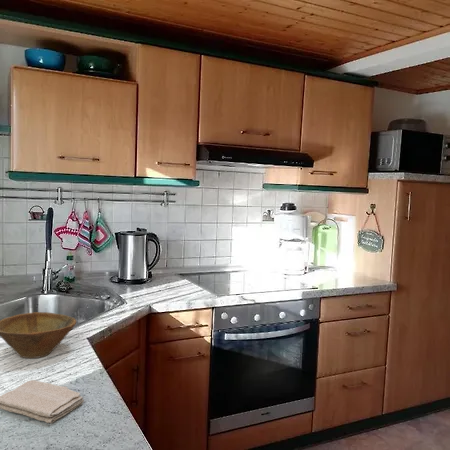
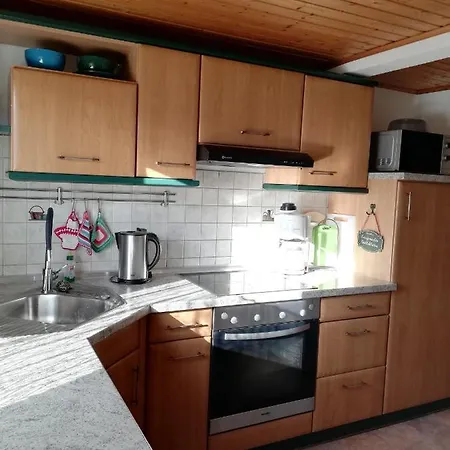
- bowl (36, 337)
- washcloth (39, 399)
